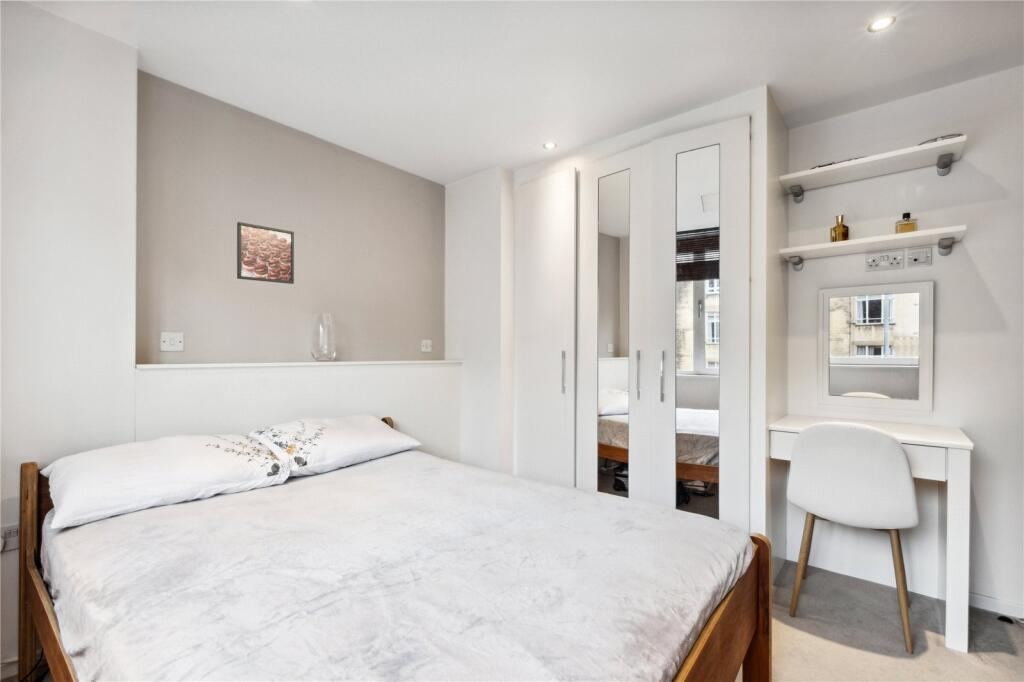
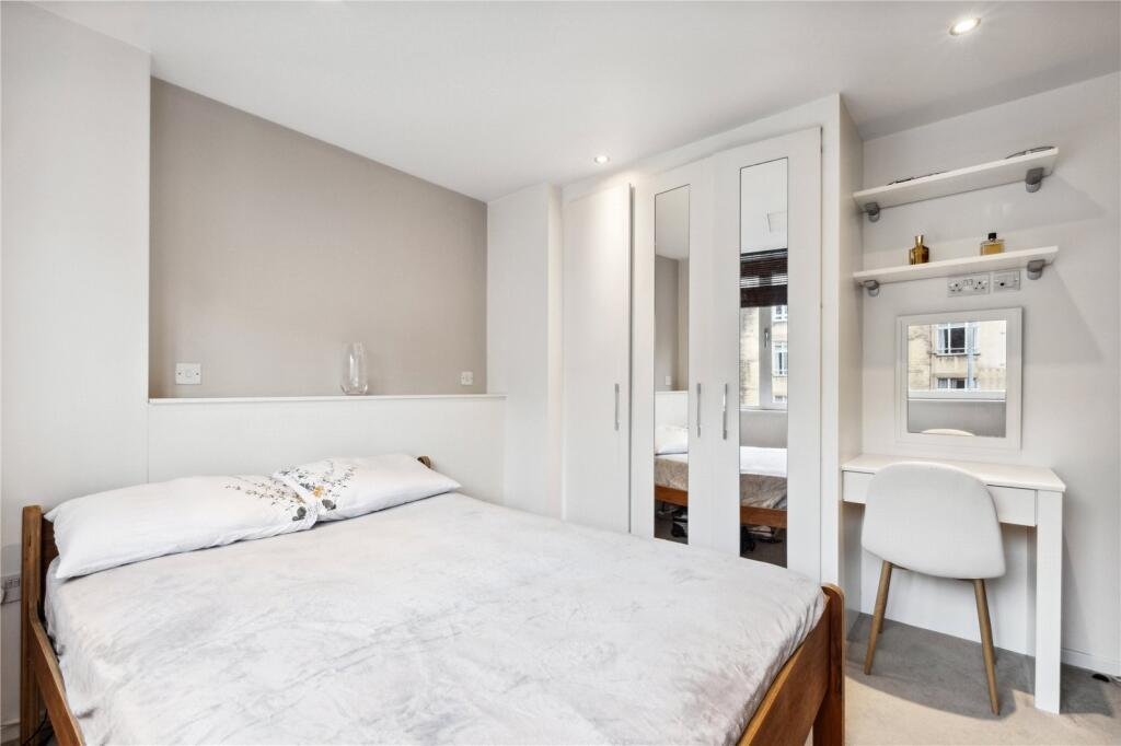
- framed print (266, 254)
